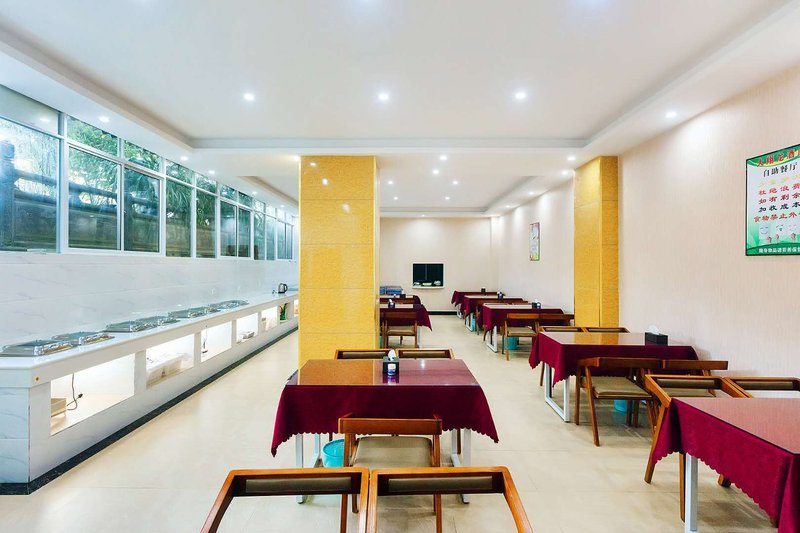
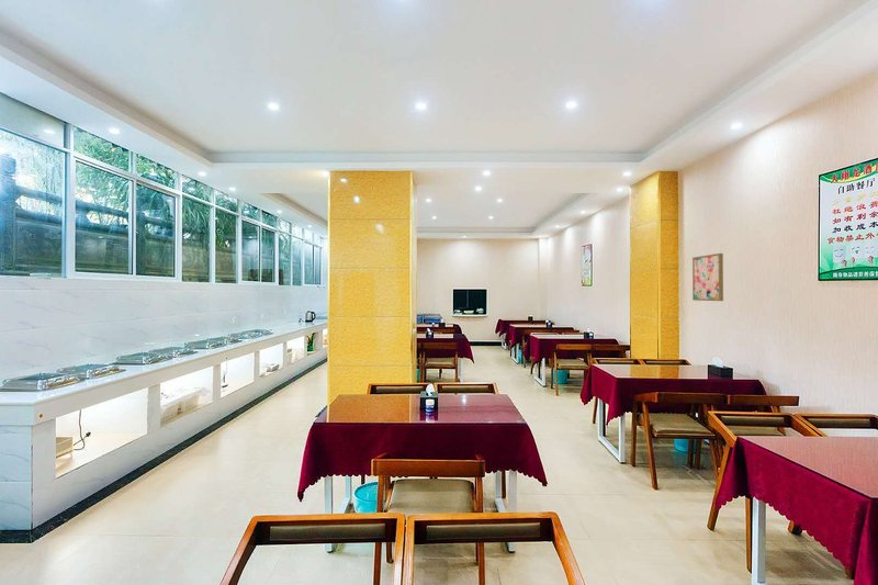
+ wall art (707, 278)
